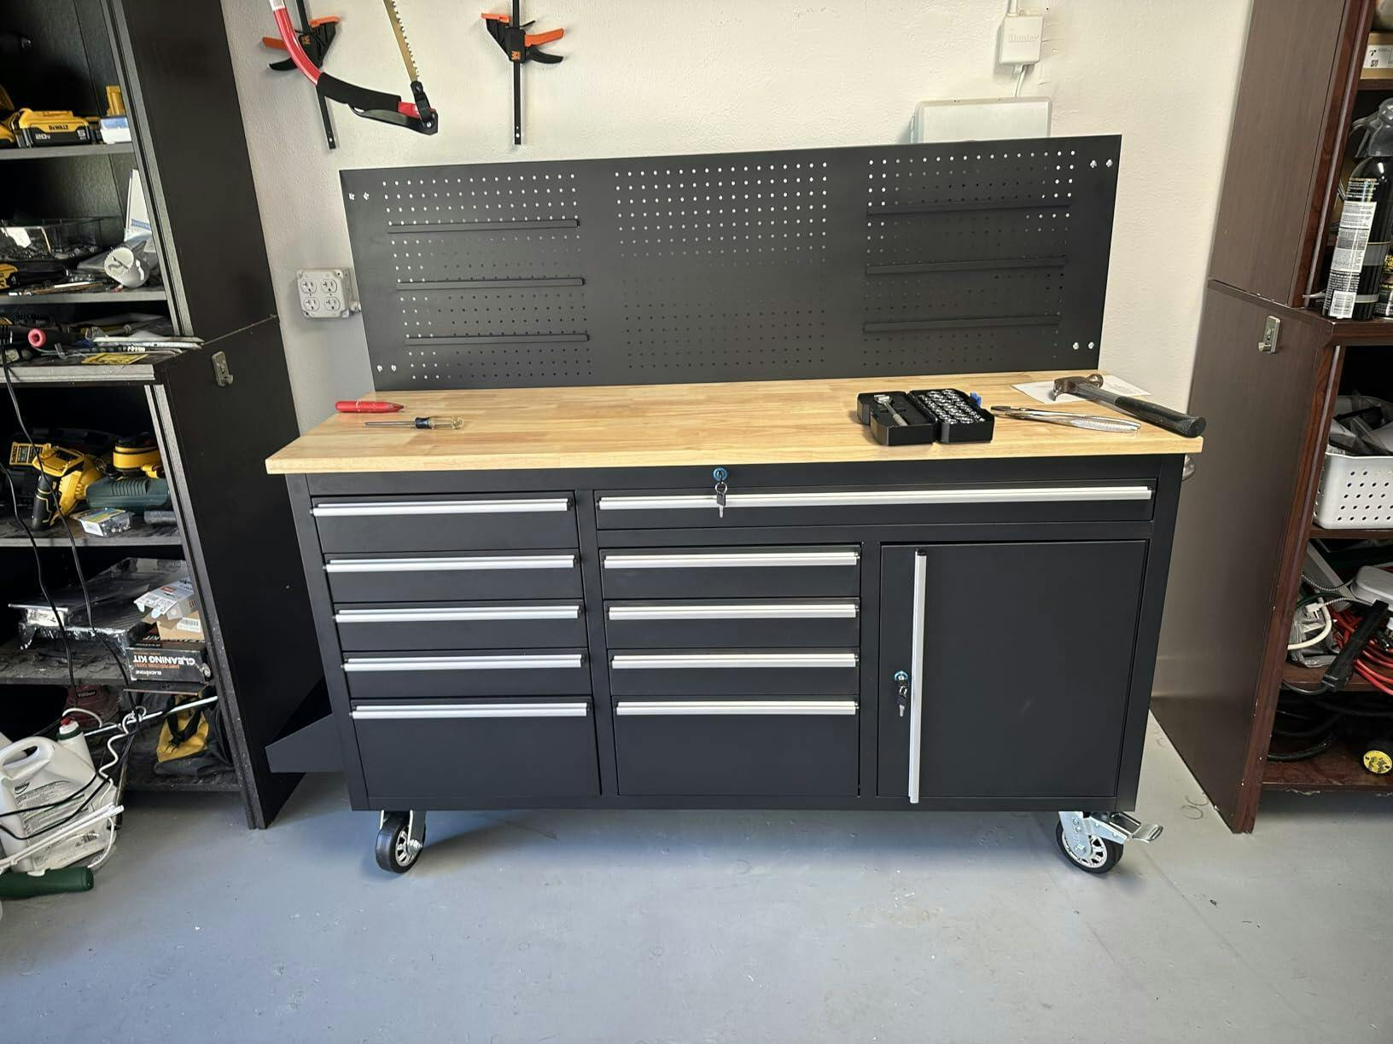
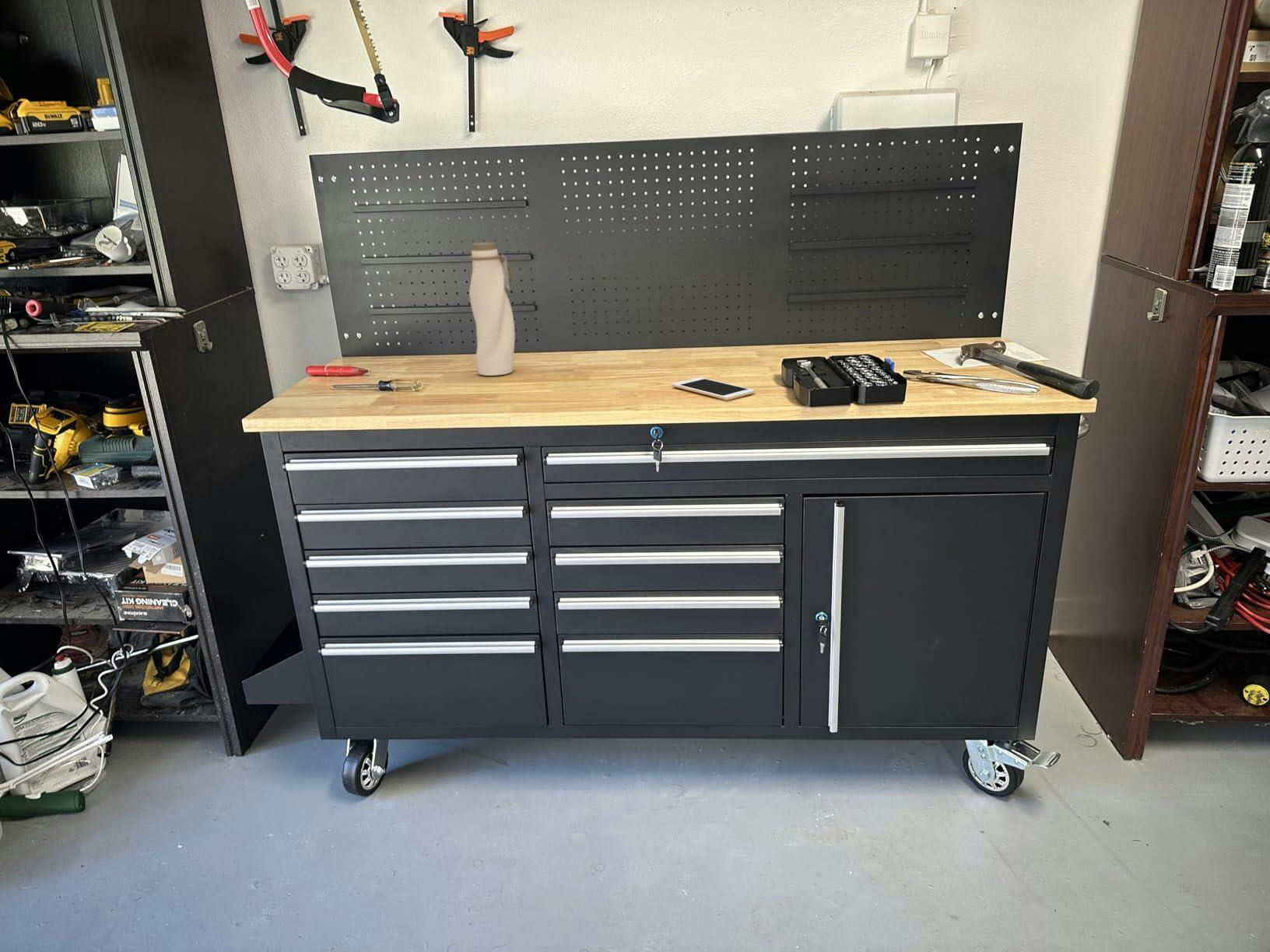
+ cell phone (712, 388)
+ water bottle (492, 309)
